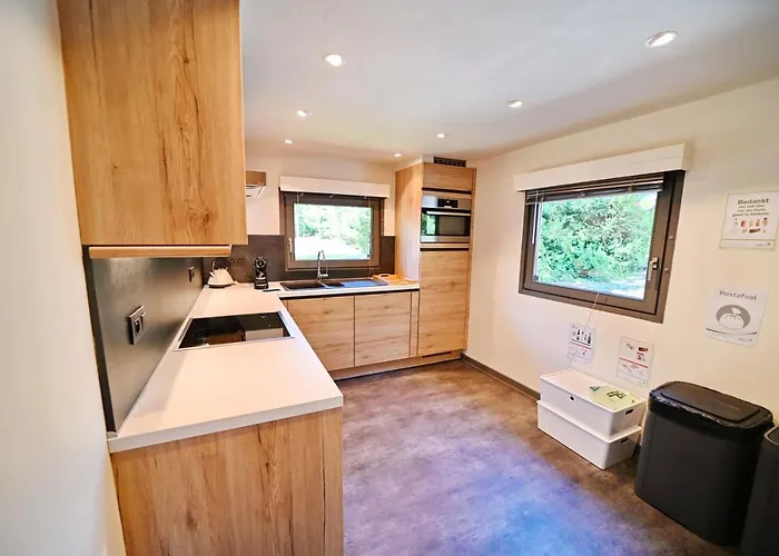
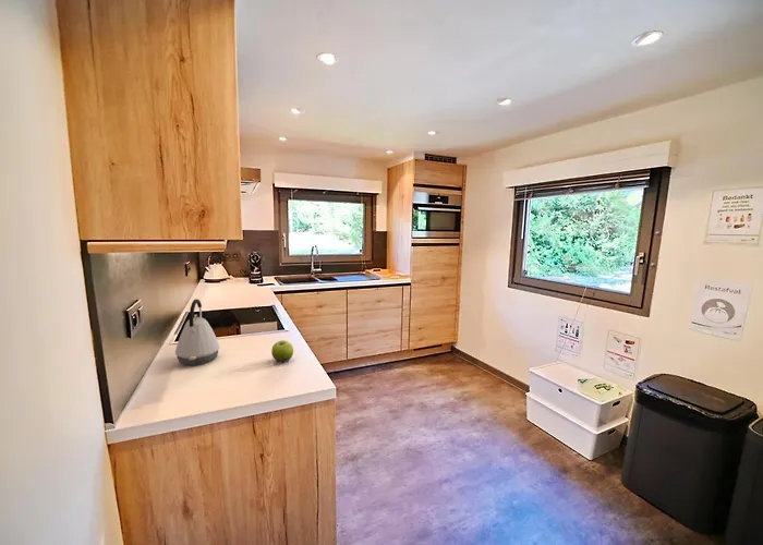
+ kettle (196, 329)
+ fruit (282, 350)
